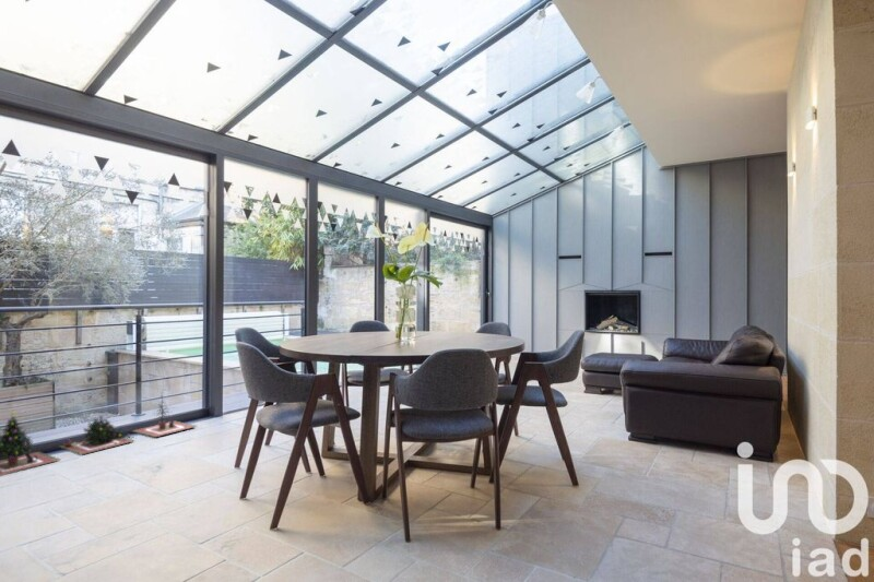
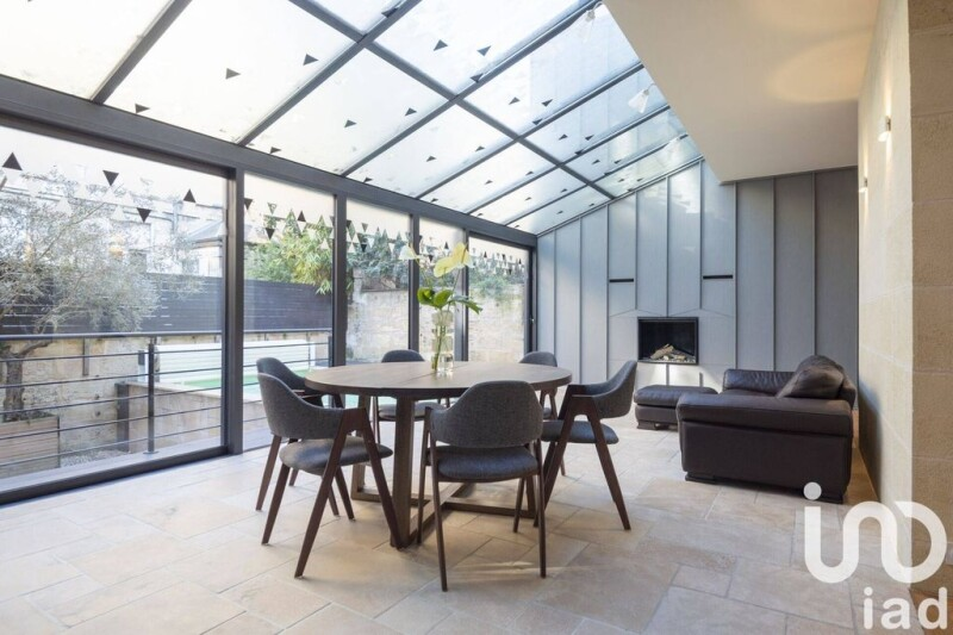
- potted tree (99, 420)
